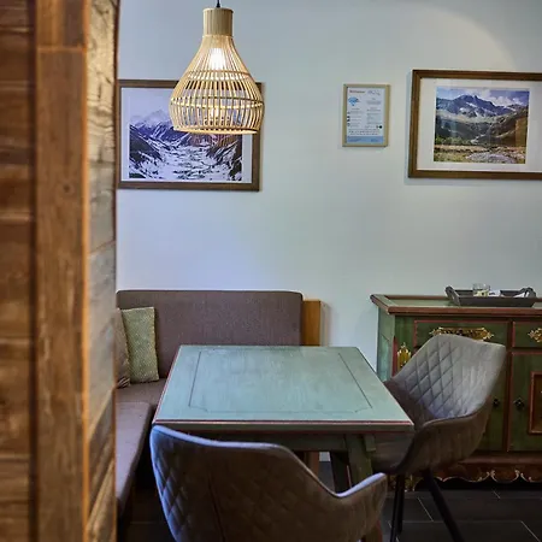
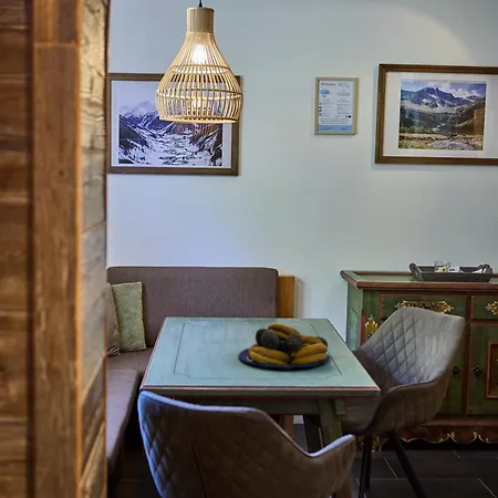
+ fruit bowl (283, 341)
